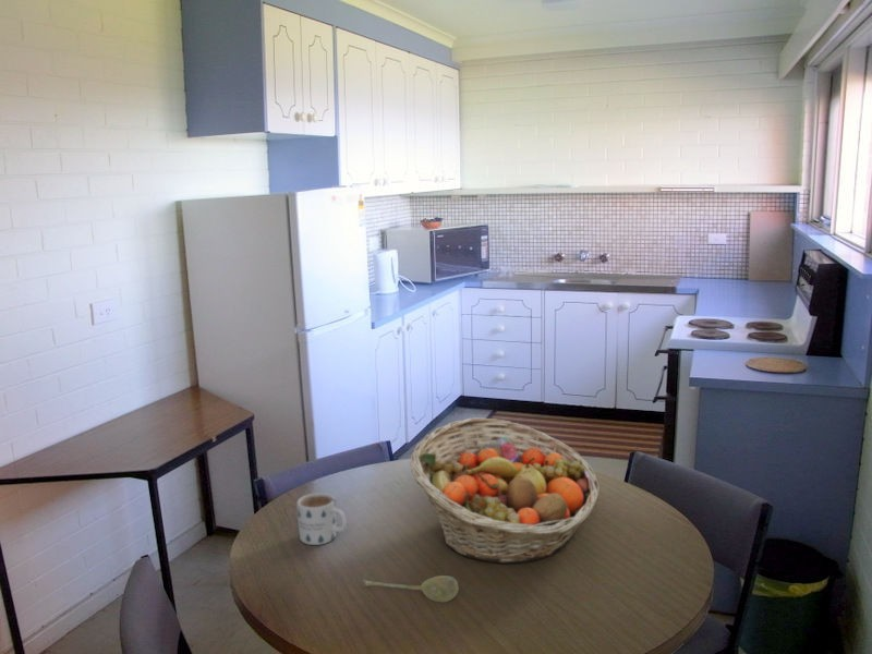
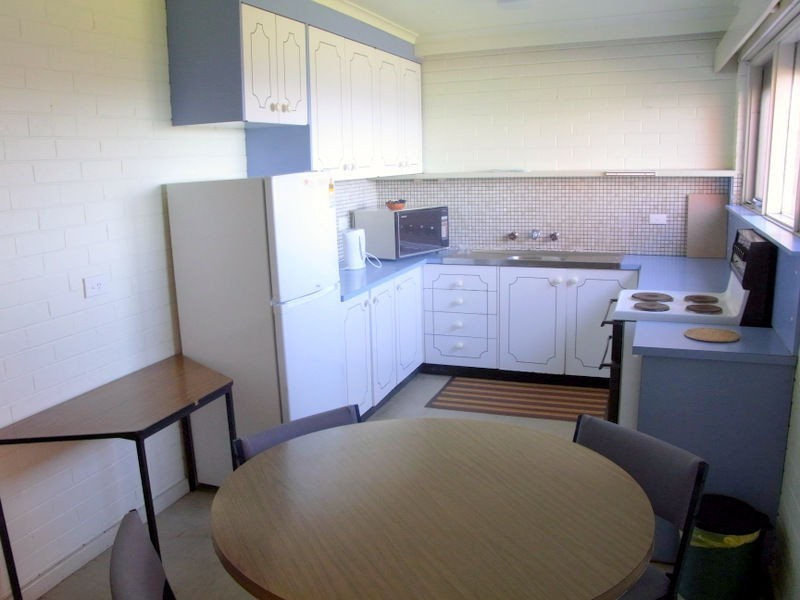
- mug (323, 519)
- fruit basket (506, 485)
- soupspoon (409, 585)
